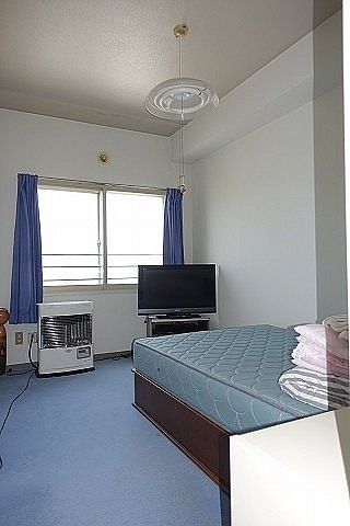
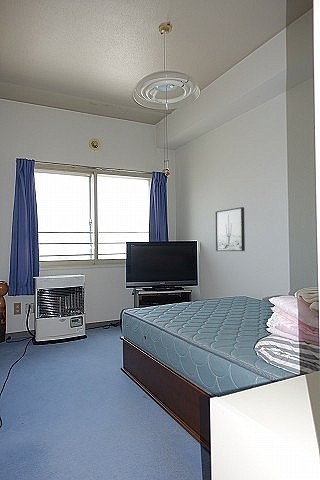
+ wall art (229, 230)
